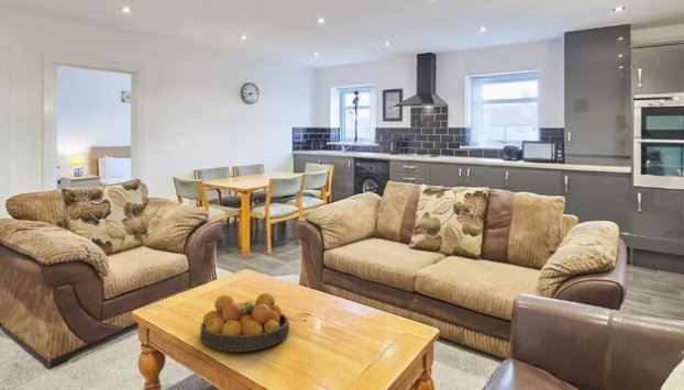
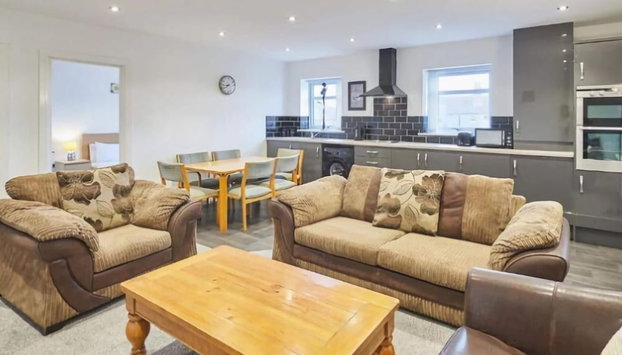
- fruit bowl (245, 315)
